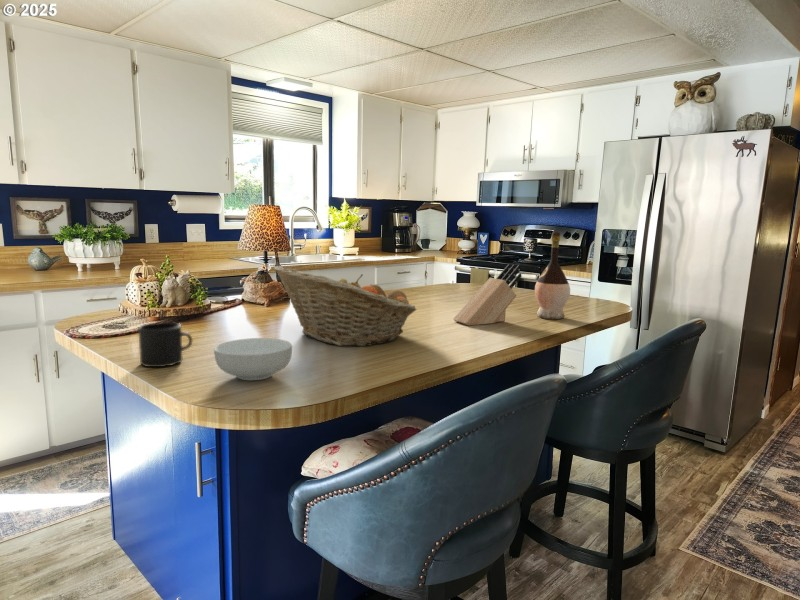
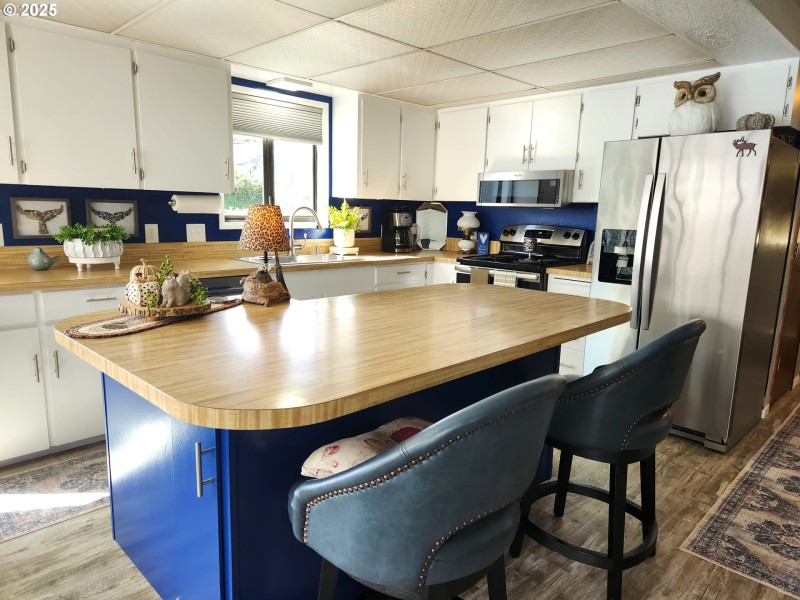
- knife block (489, 293)
- fruit basket (343, 300)
- cereal bowl (254, 360)
- wine bottle (553, 275)
- mug (166, 343)
